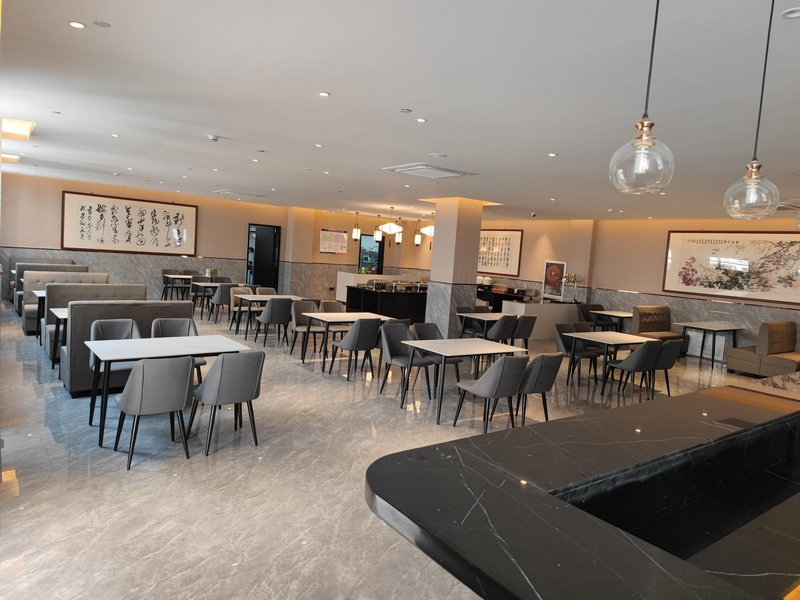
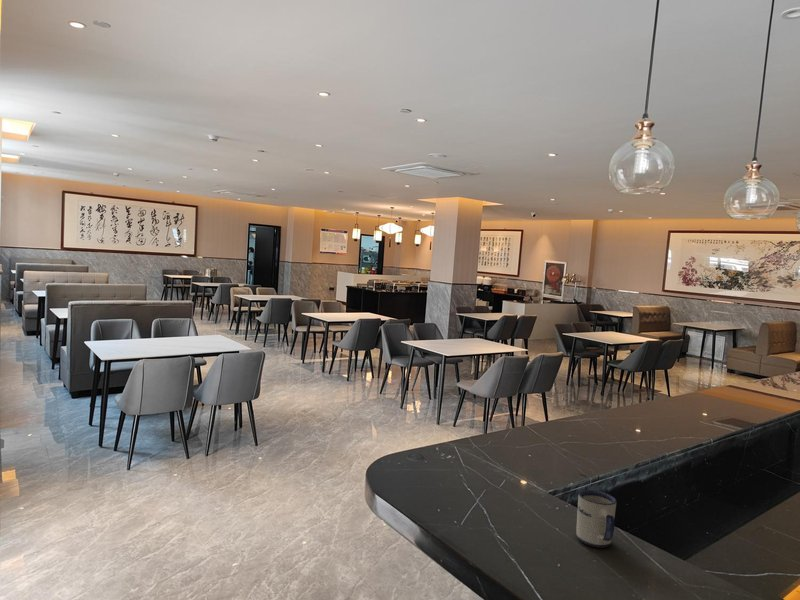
+ mug (597, 521)
